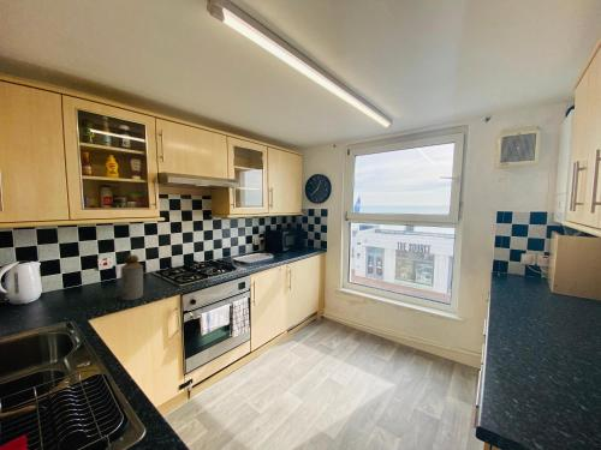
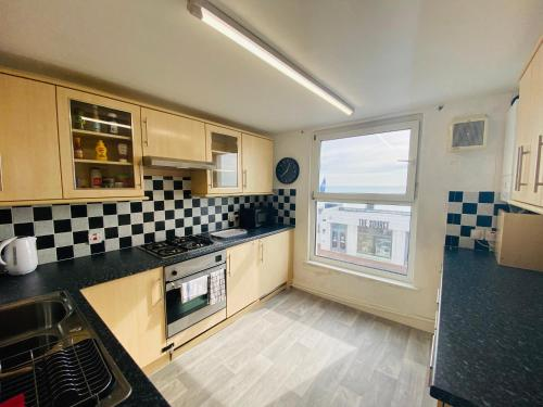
- bottle (131, 276)
